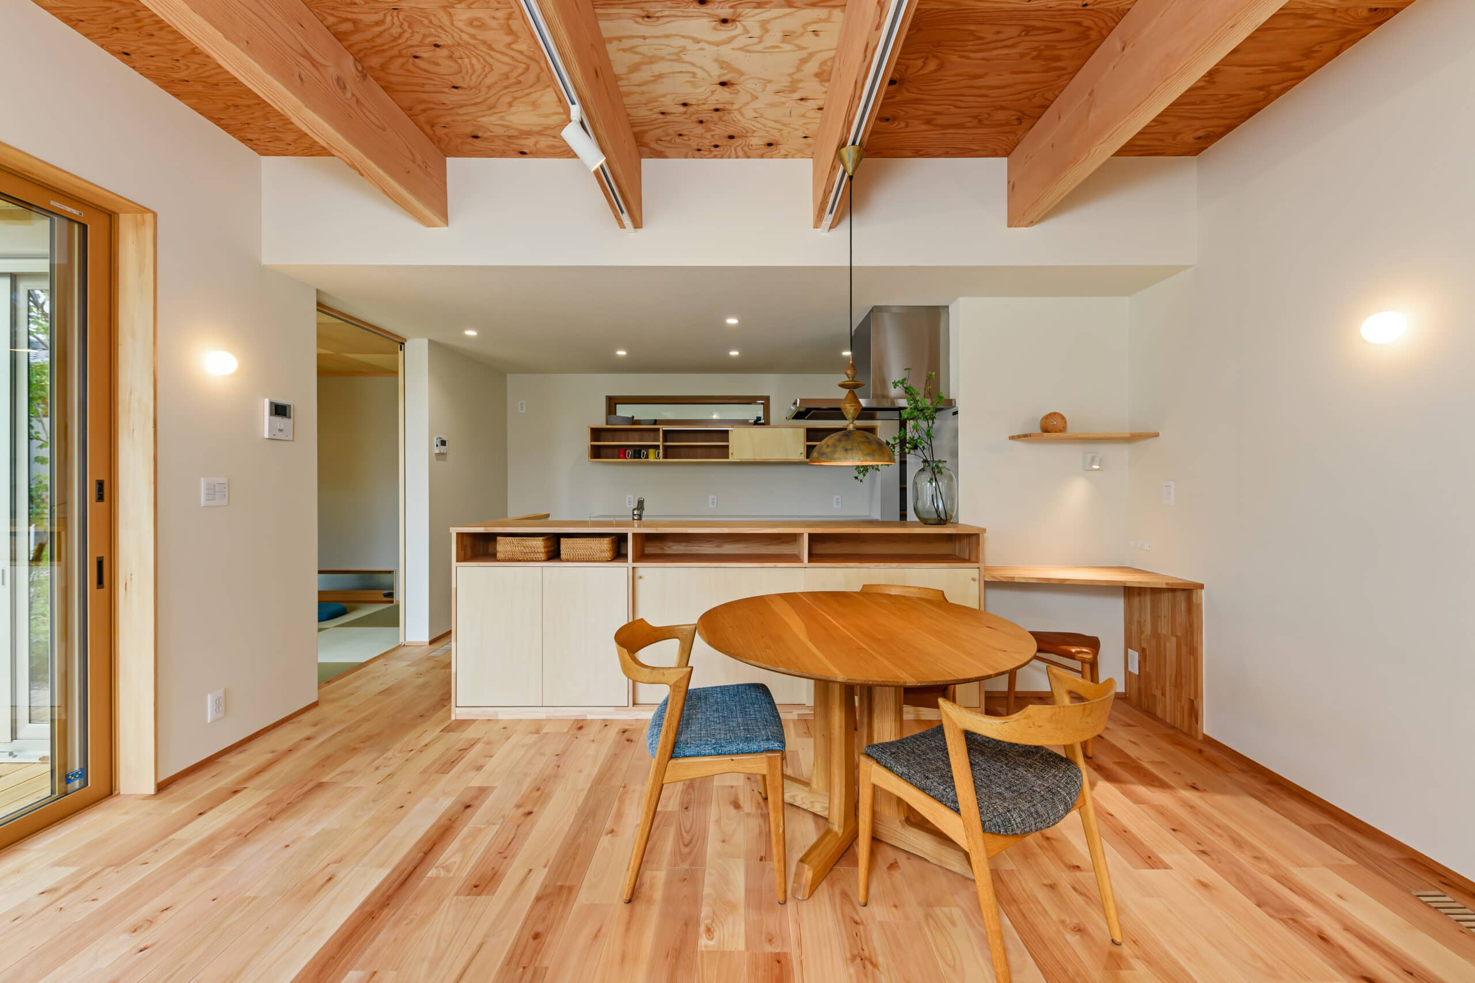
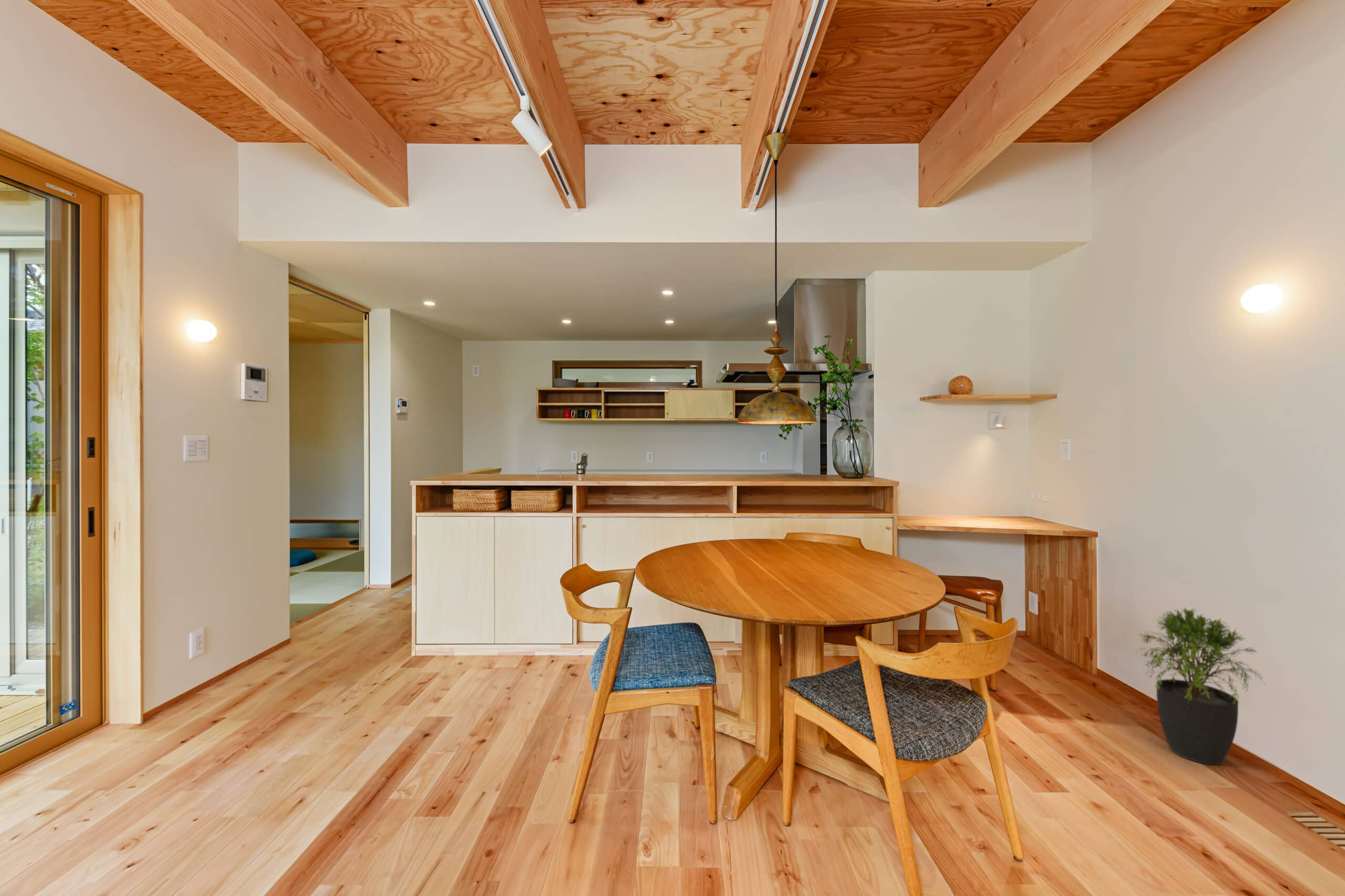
+ potted plant (1194, 678)
